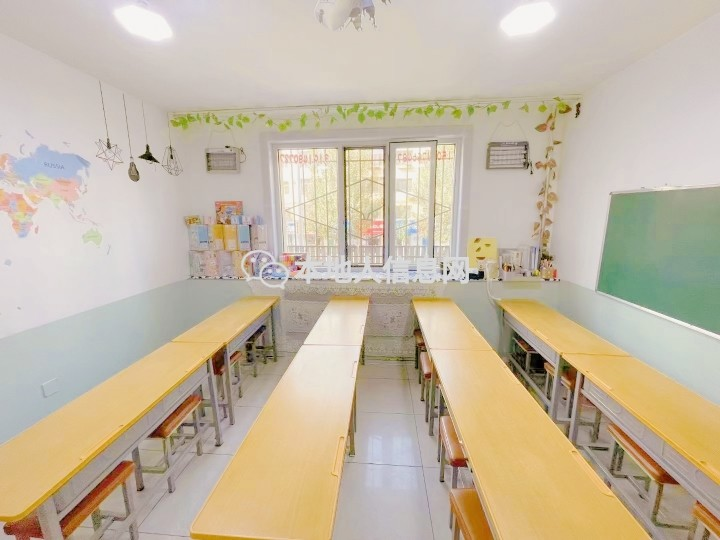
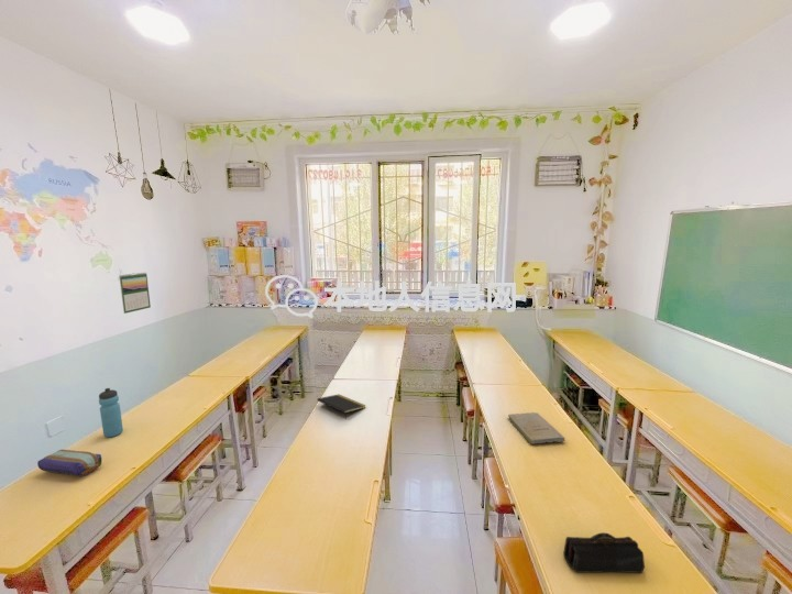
+ calendar (135, 292)
+ water bottle (110, 411)
+ pencil case (604, 547)
+ pencil case (70, 462)
+ book (534, 427)
+ notepad (341, 403)
